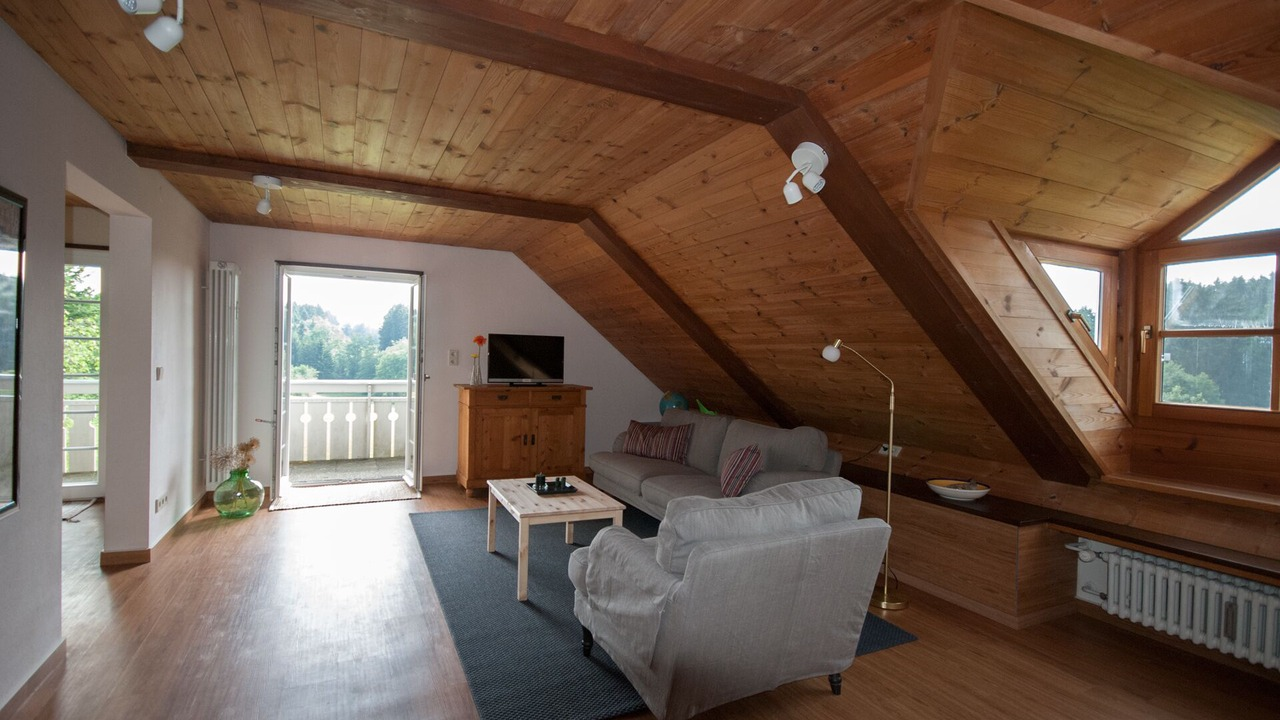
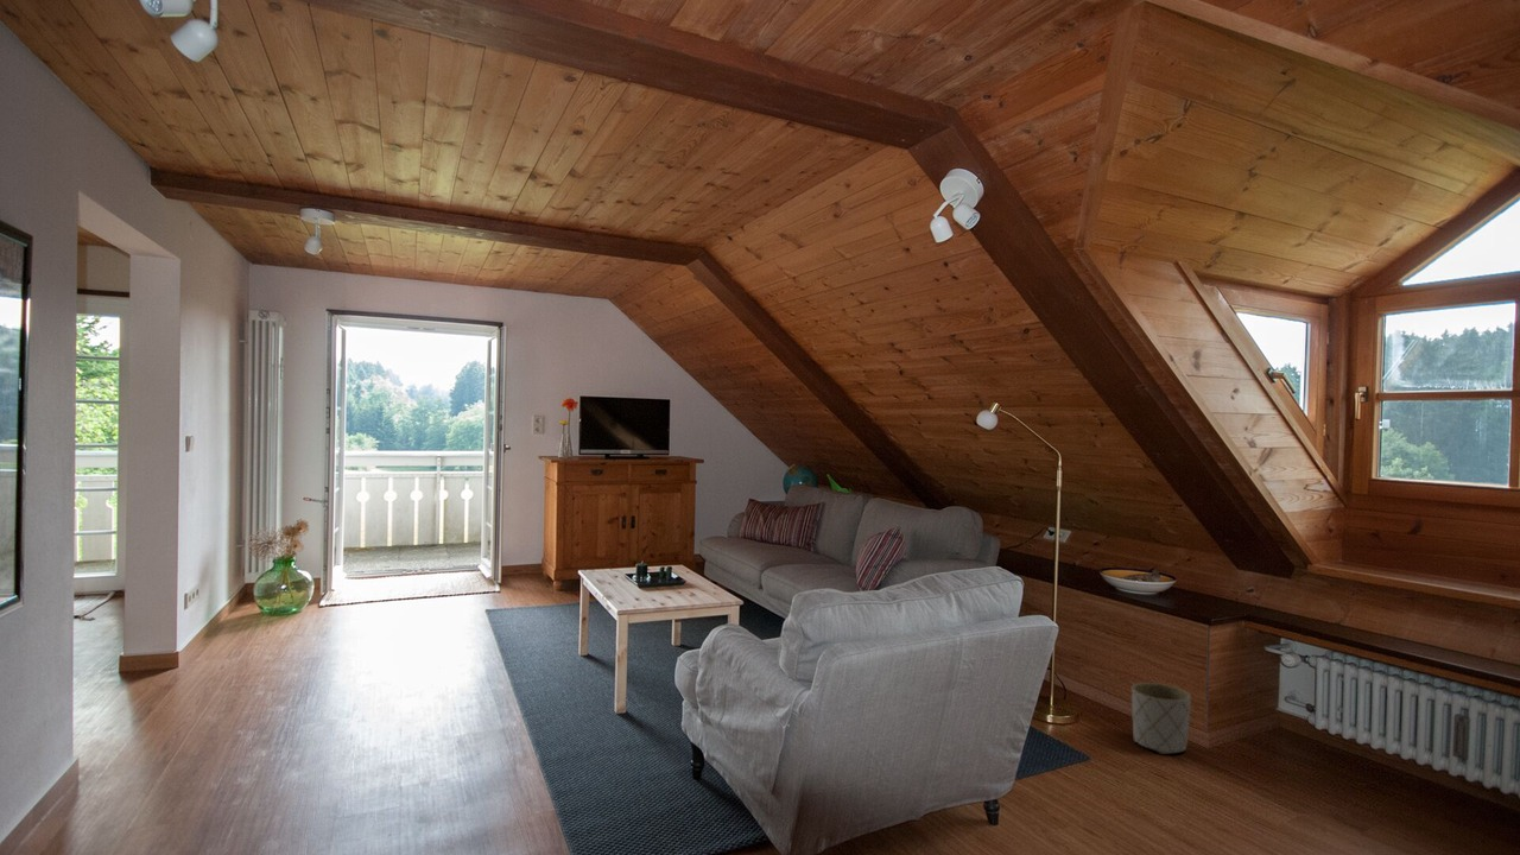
+ planter (1160, 717)
